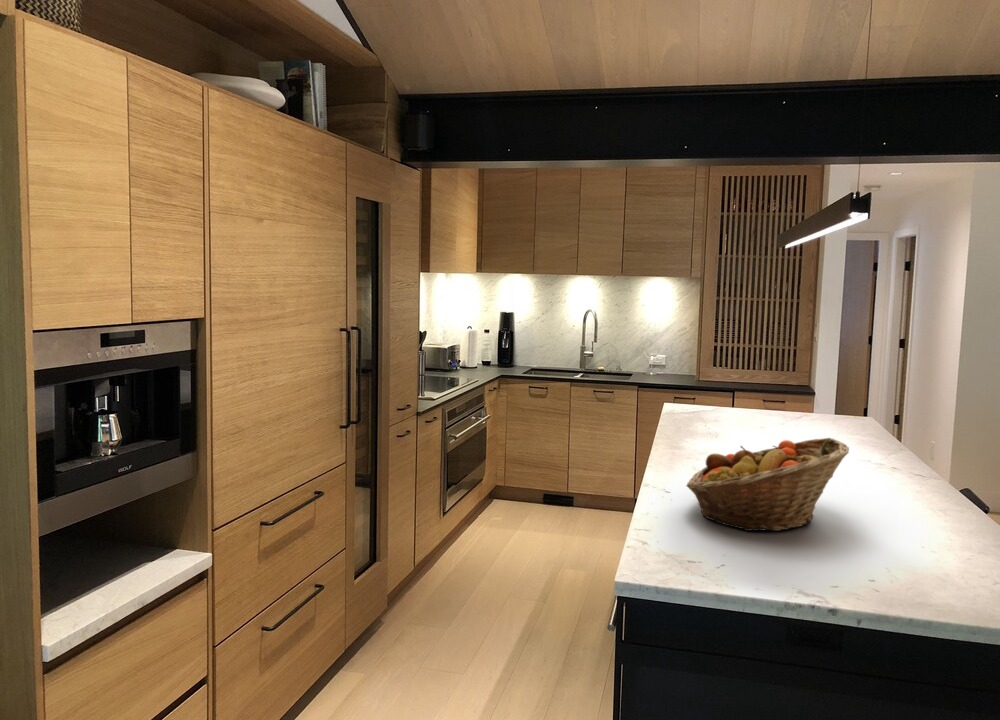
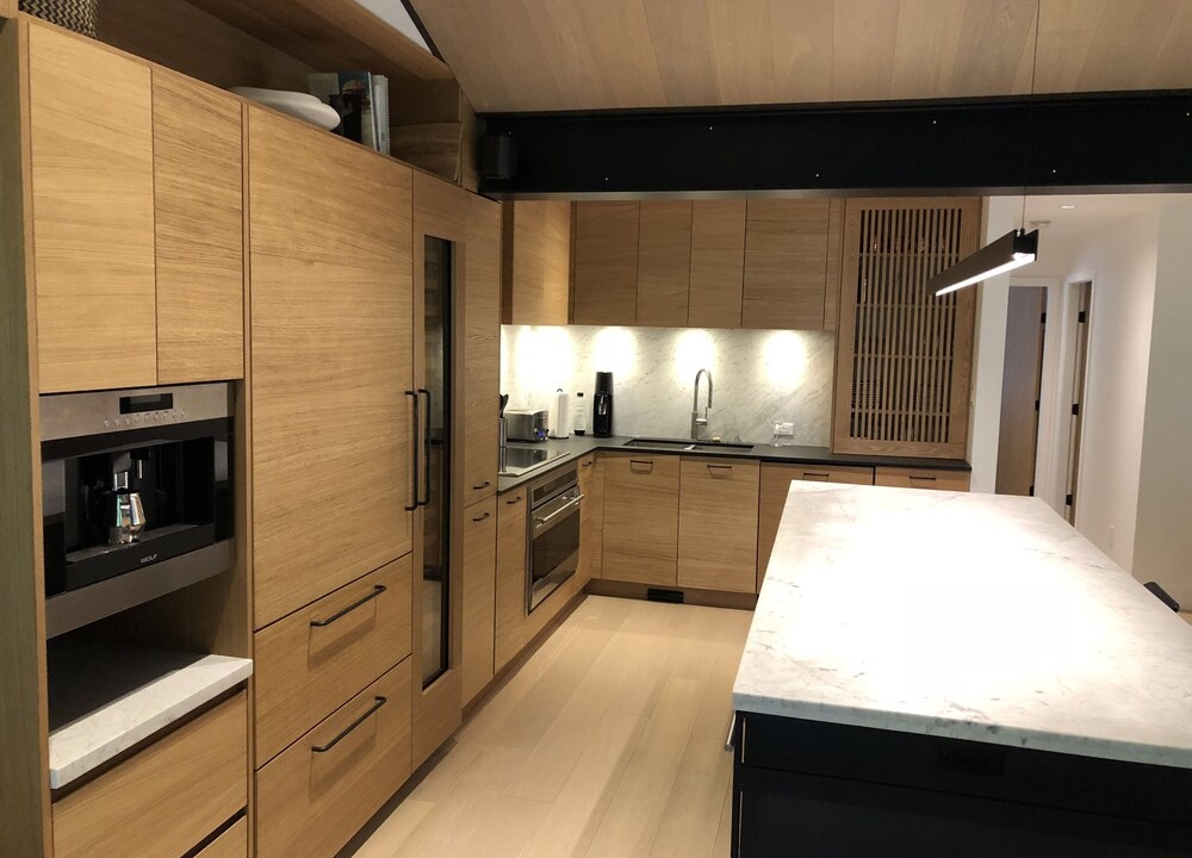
- fruit basket (765, 477)
